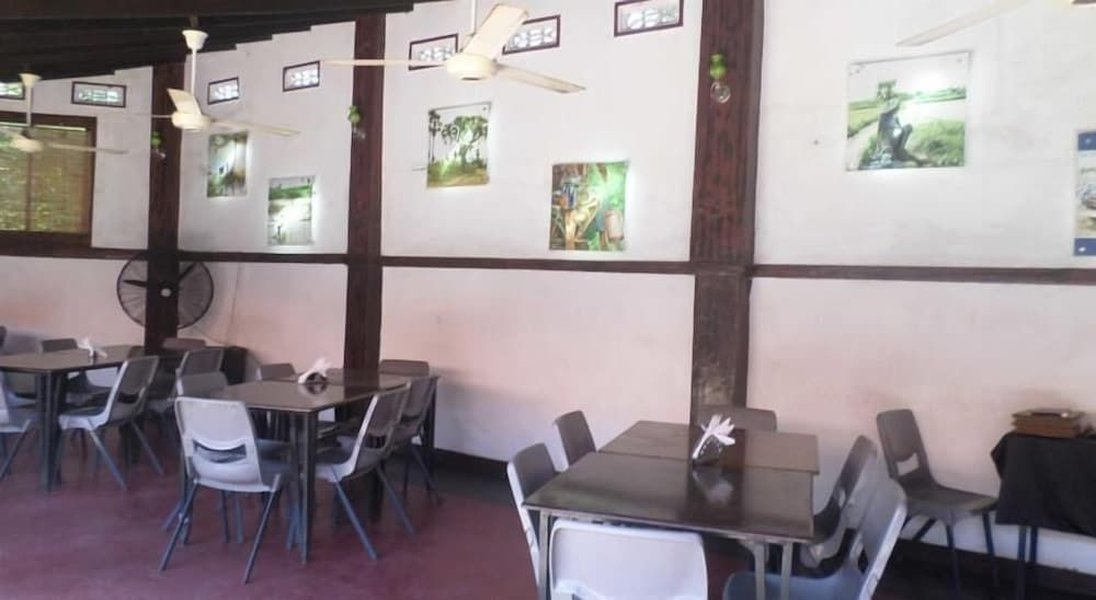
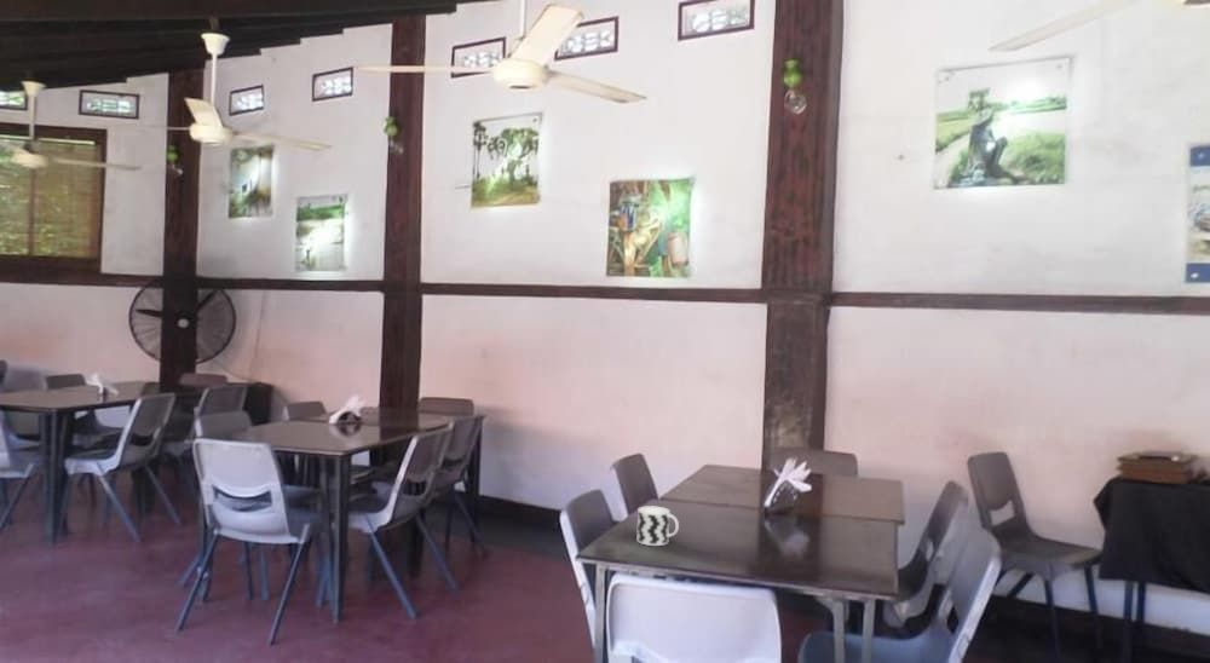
+ cup (658, 526)
